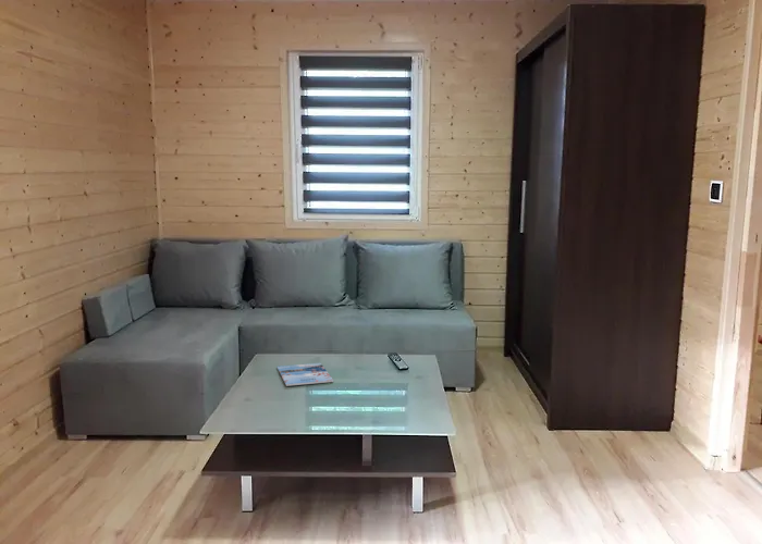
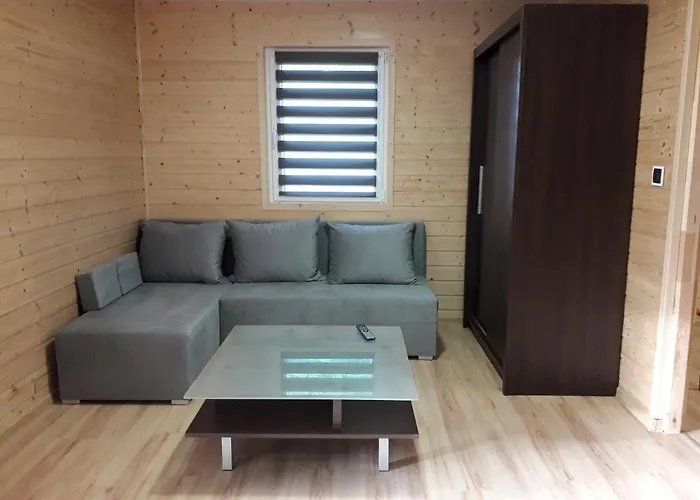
- magazine (304, 373)
